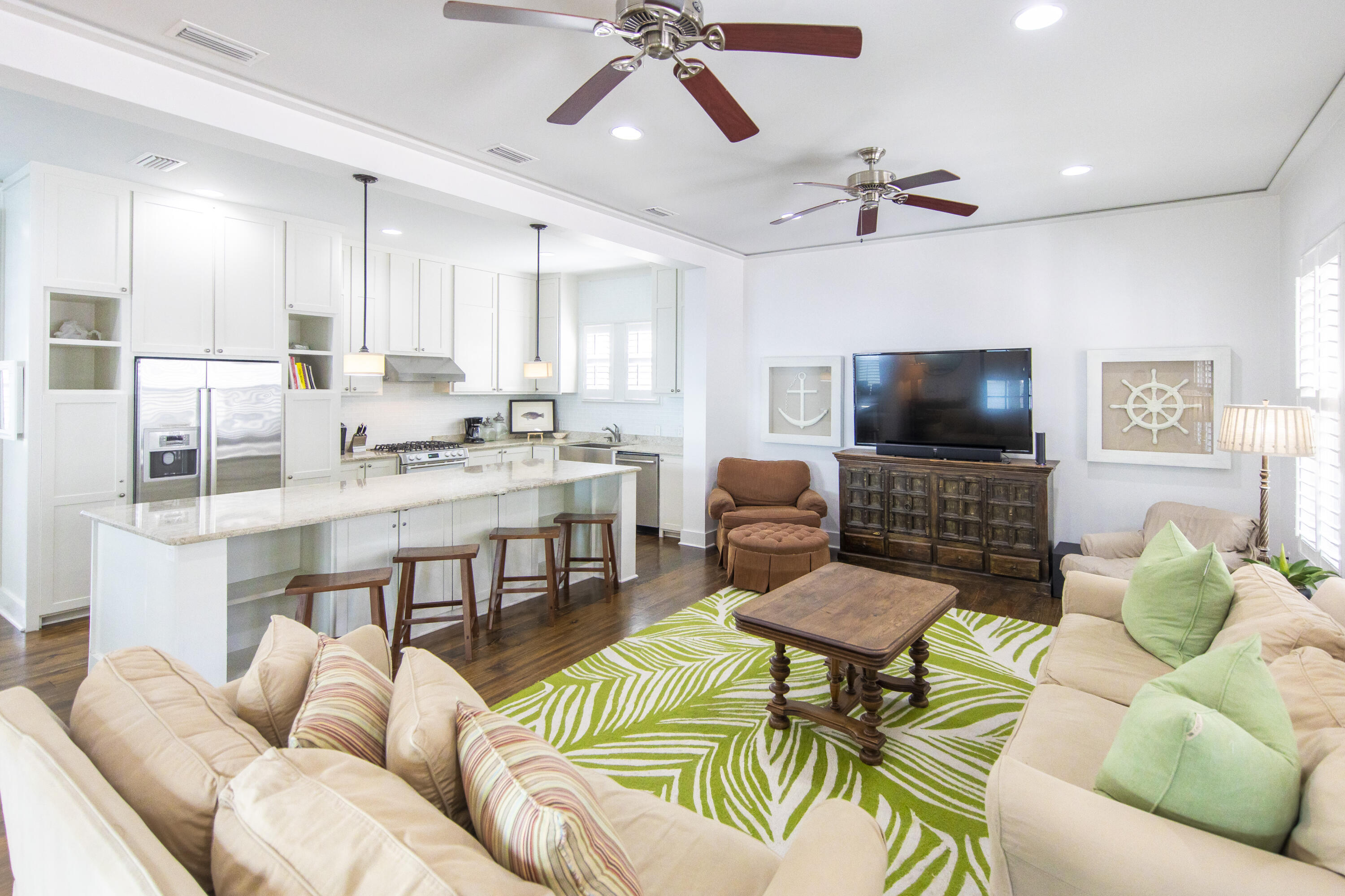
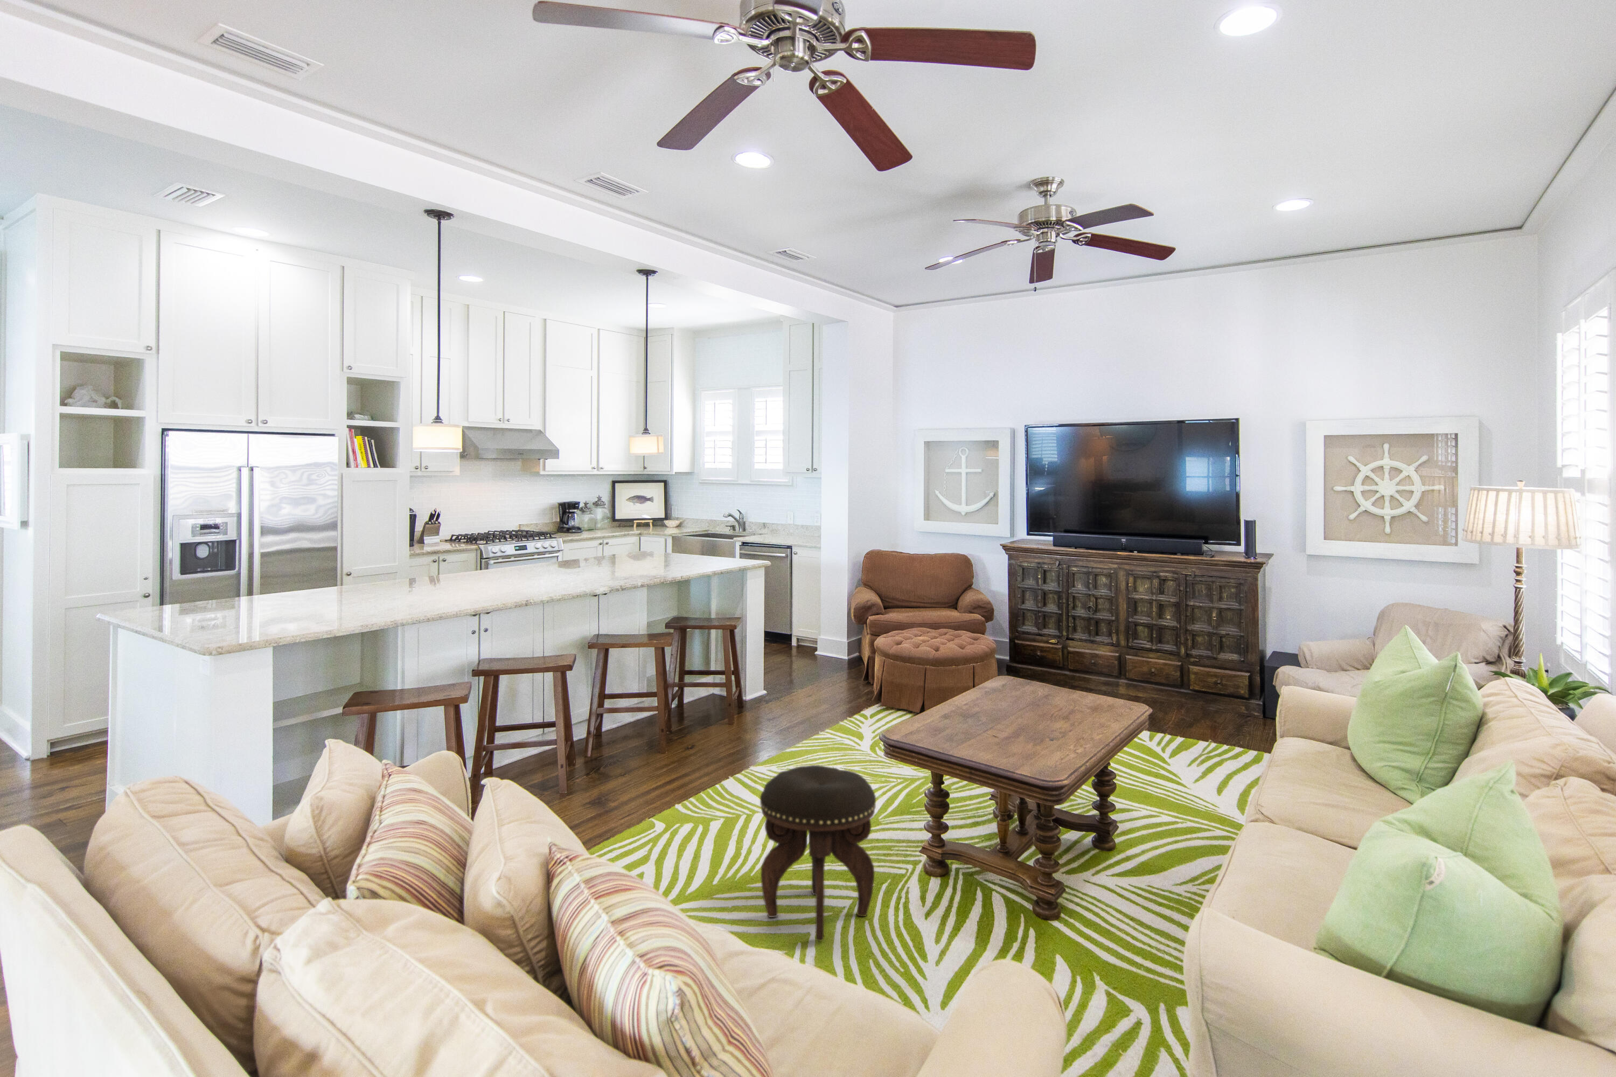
+ footstool (818, 845)
